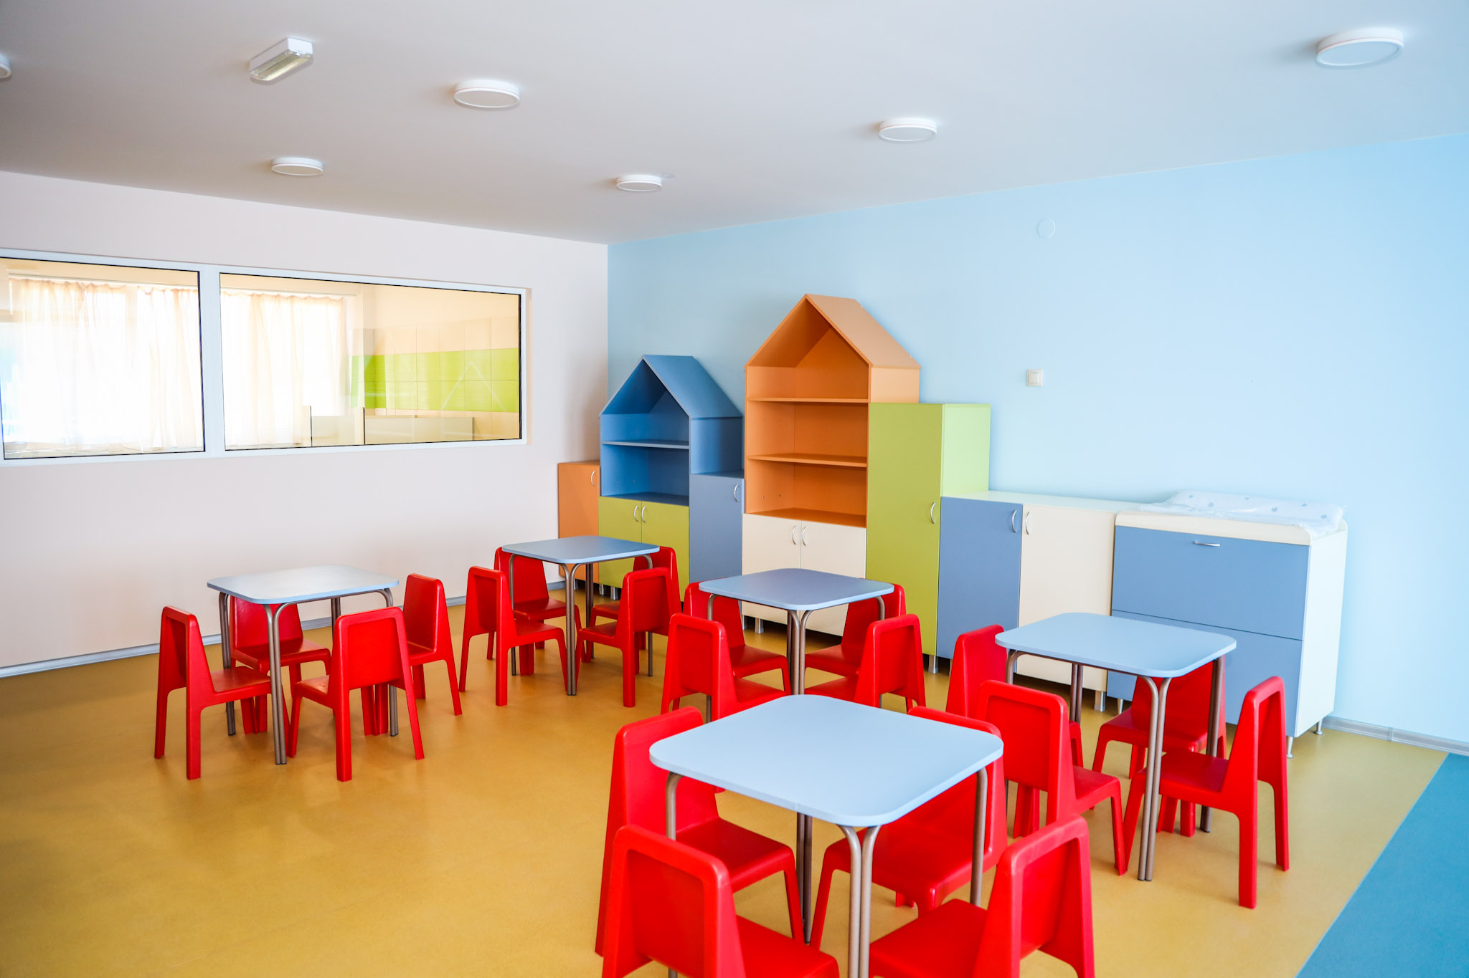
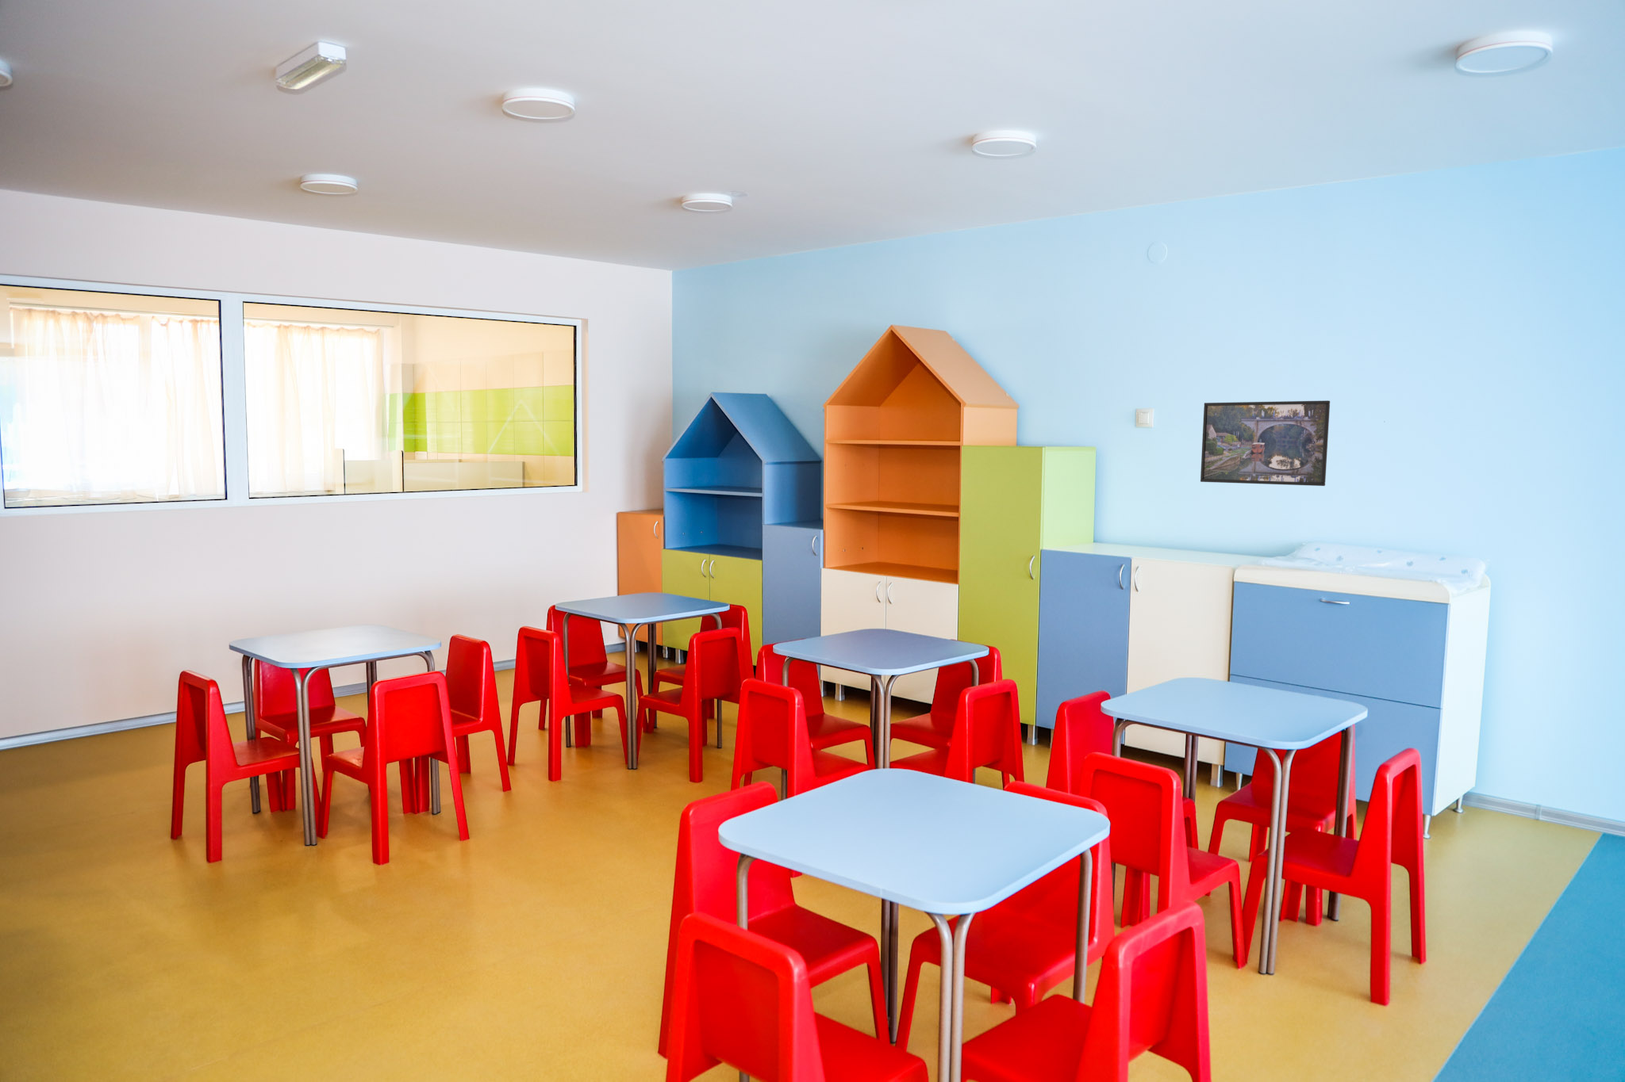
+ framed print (1263, 442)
